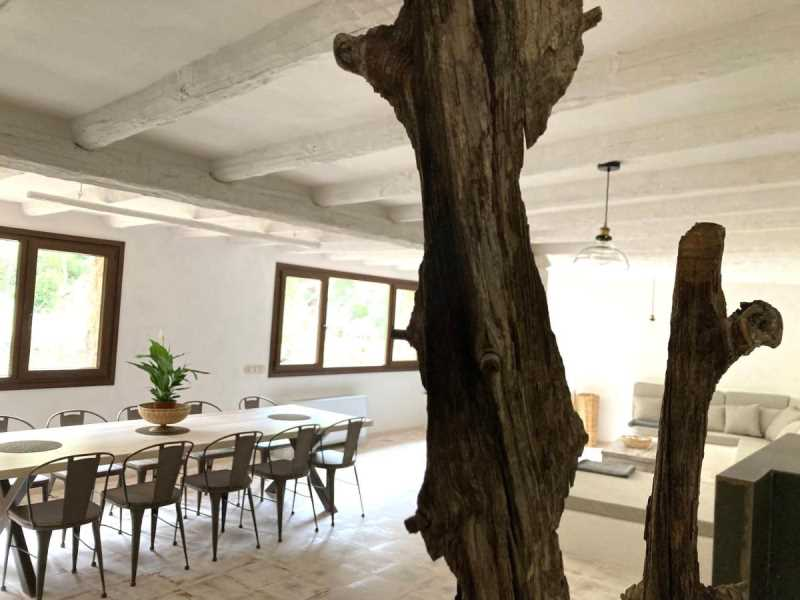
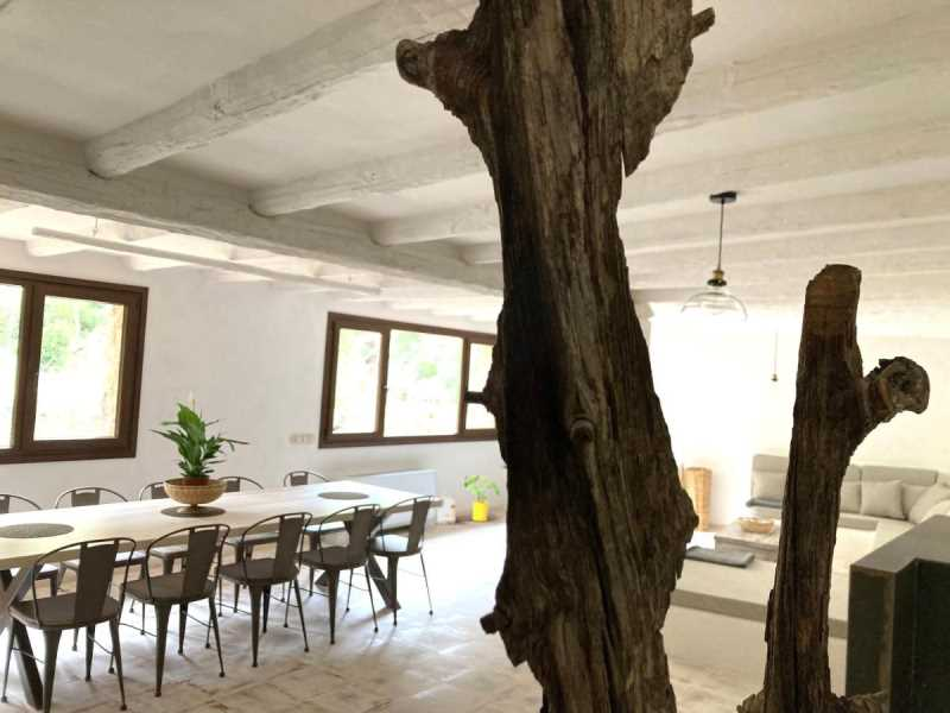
+ basket (445, 506)
+ house plant (479, 498)
